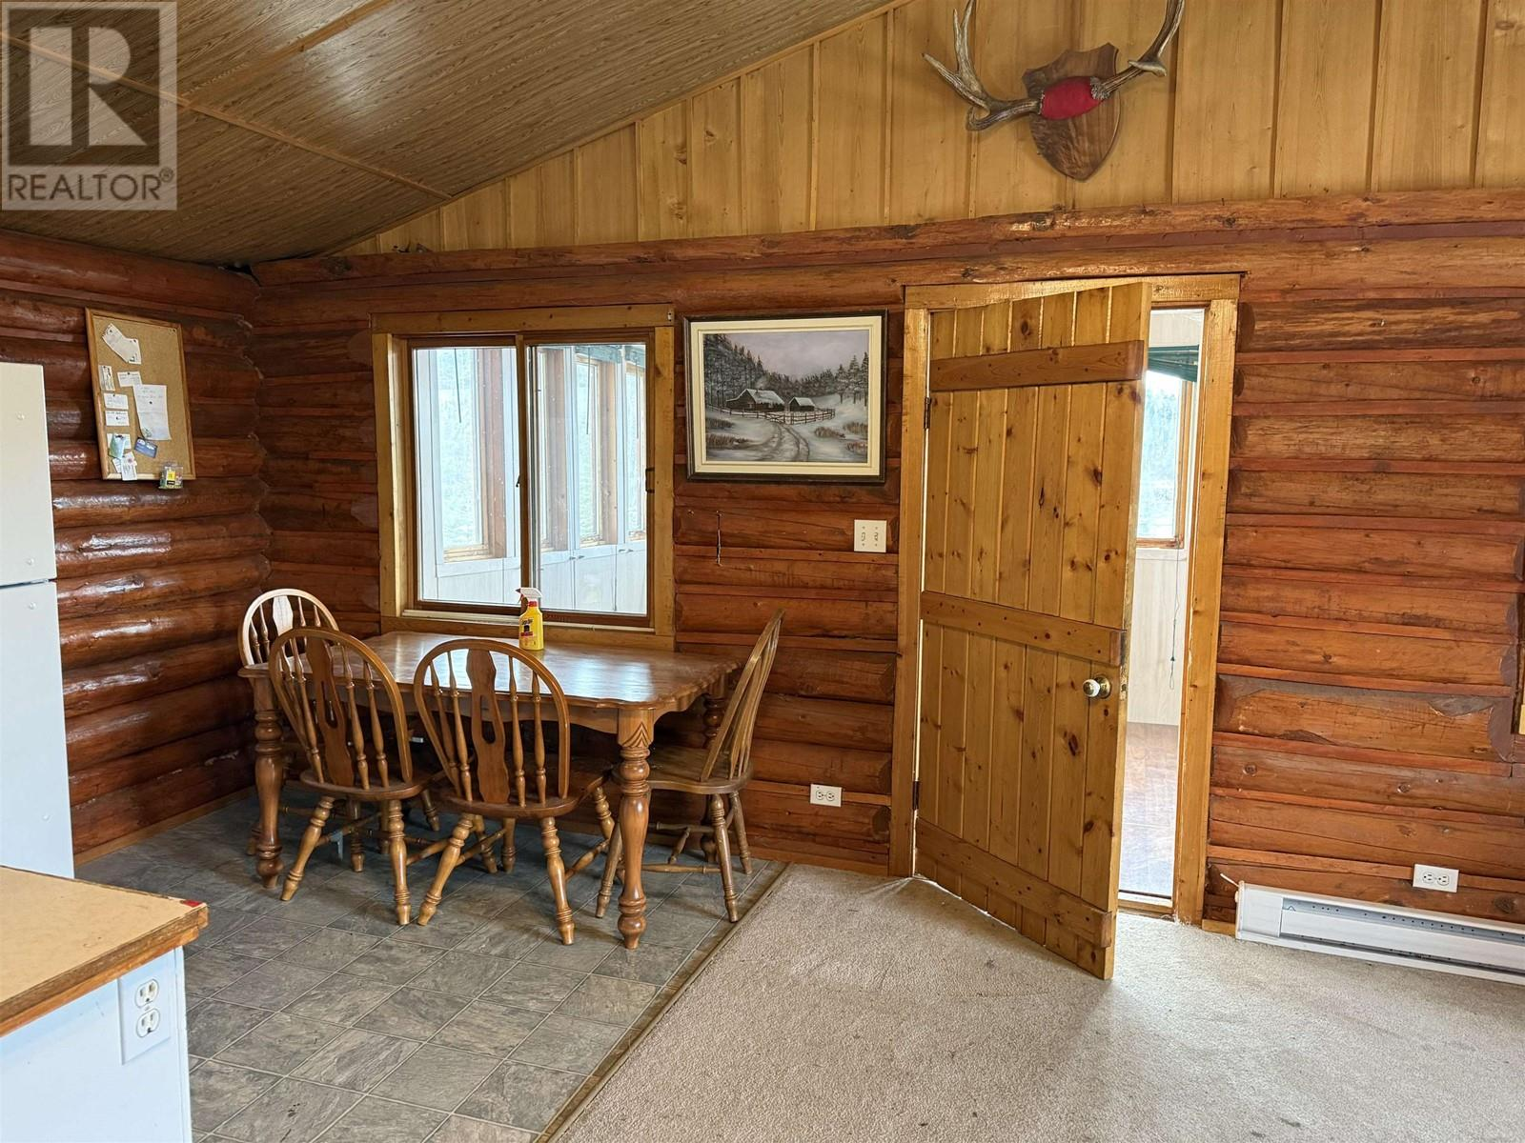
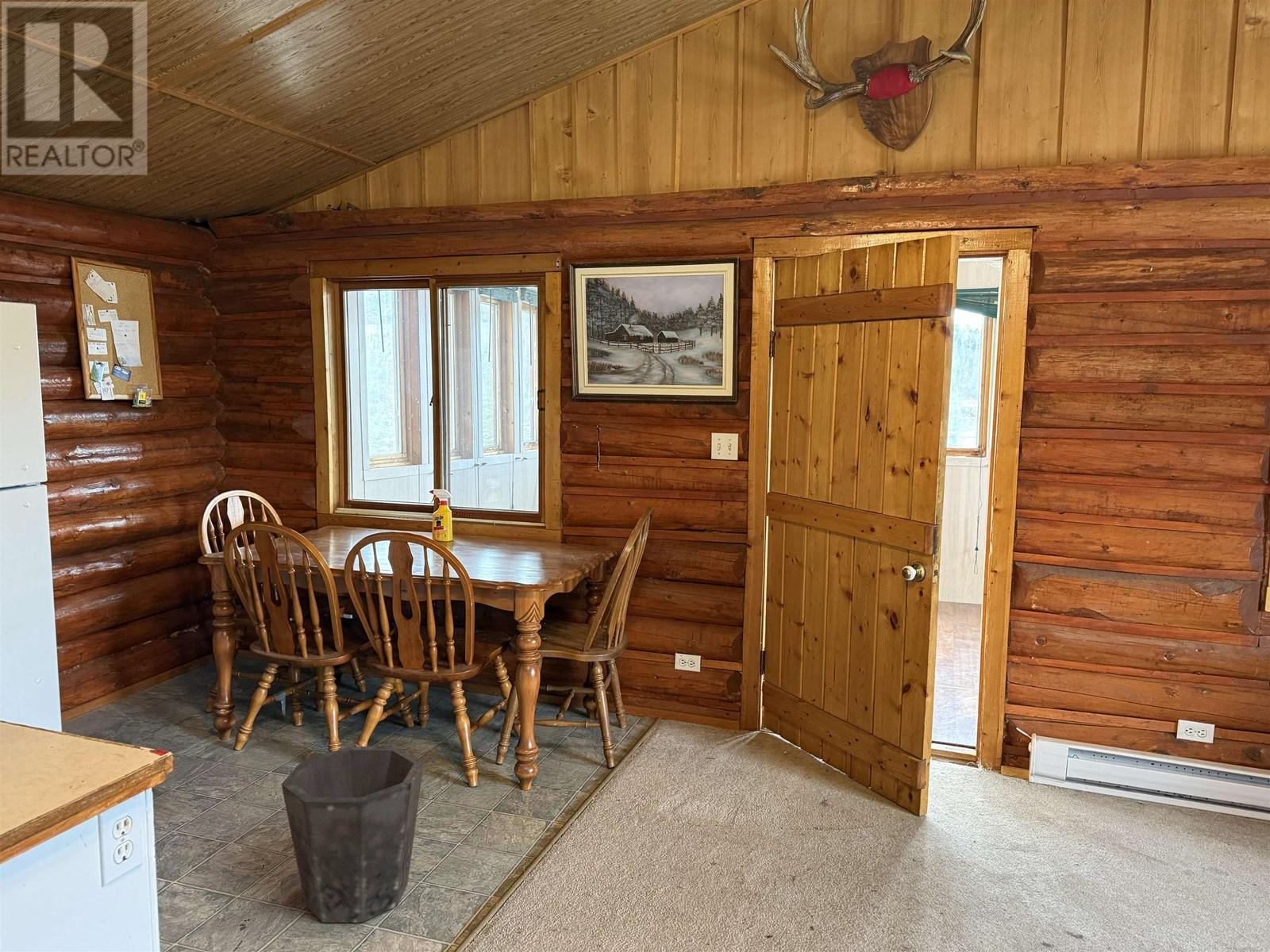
+ waste bin (356, 834)
